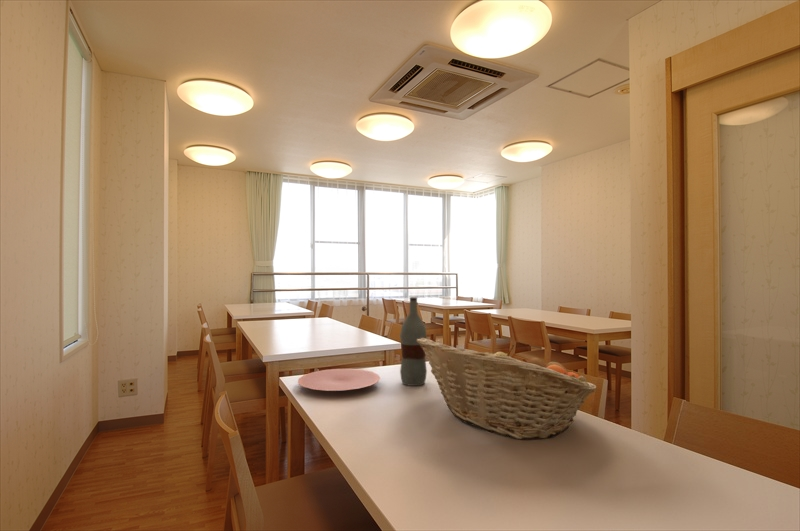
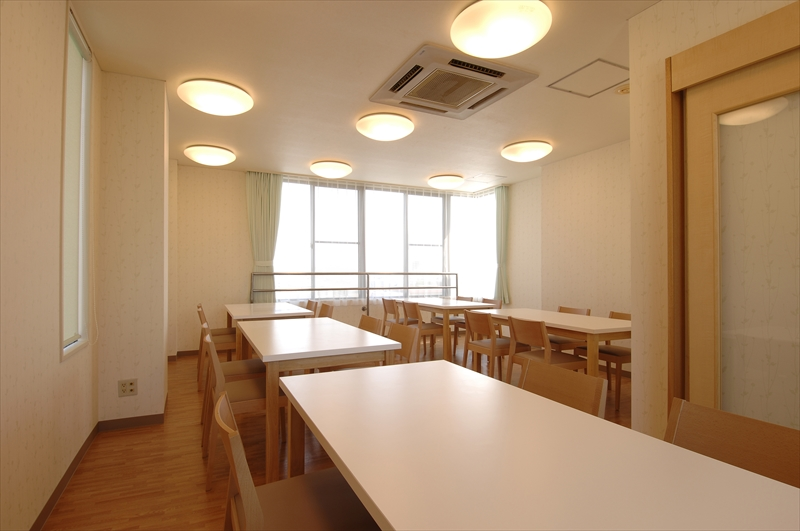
- fruit basket (498, 376)
- bottle (413, 340)
- plate (339, 381)
